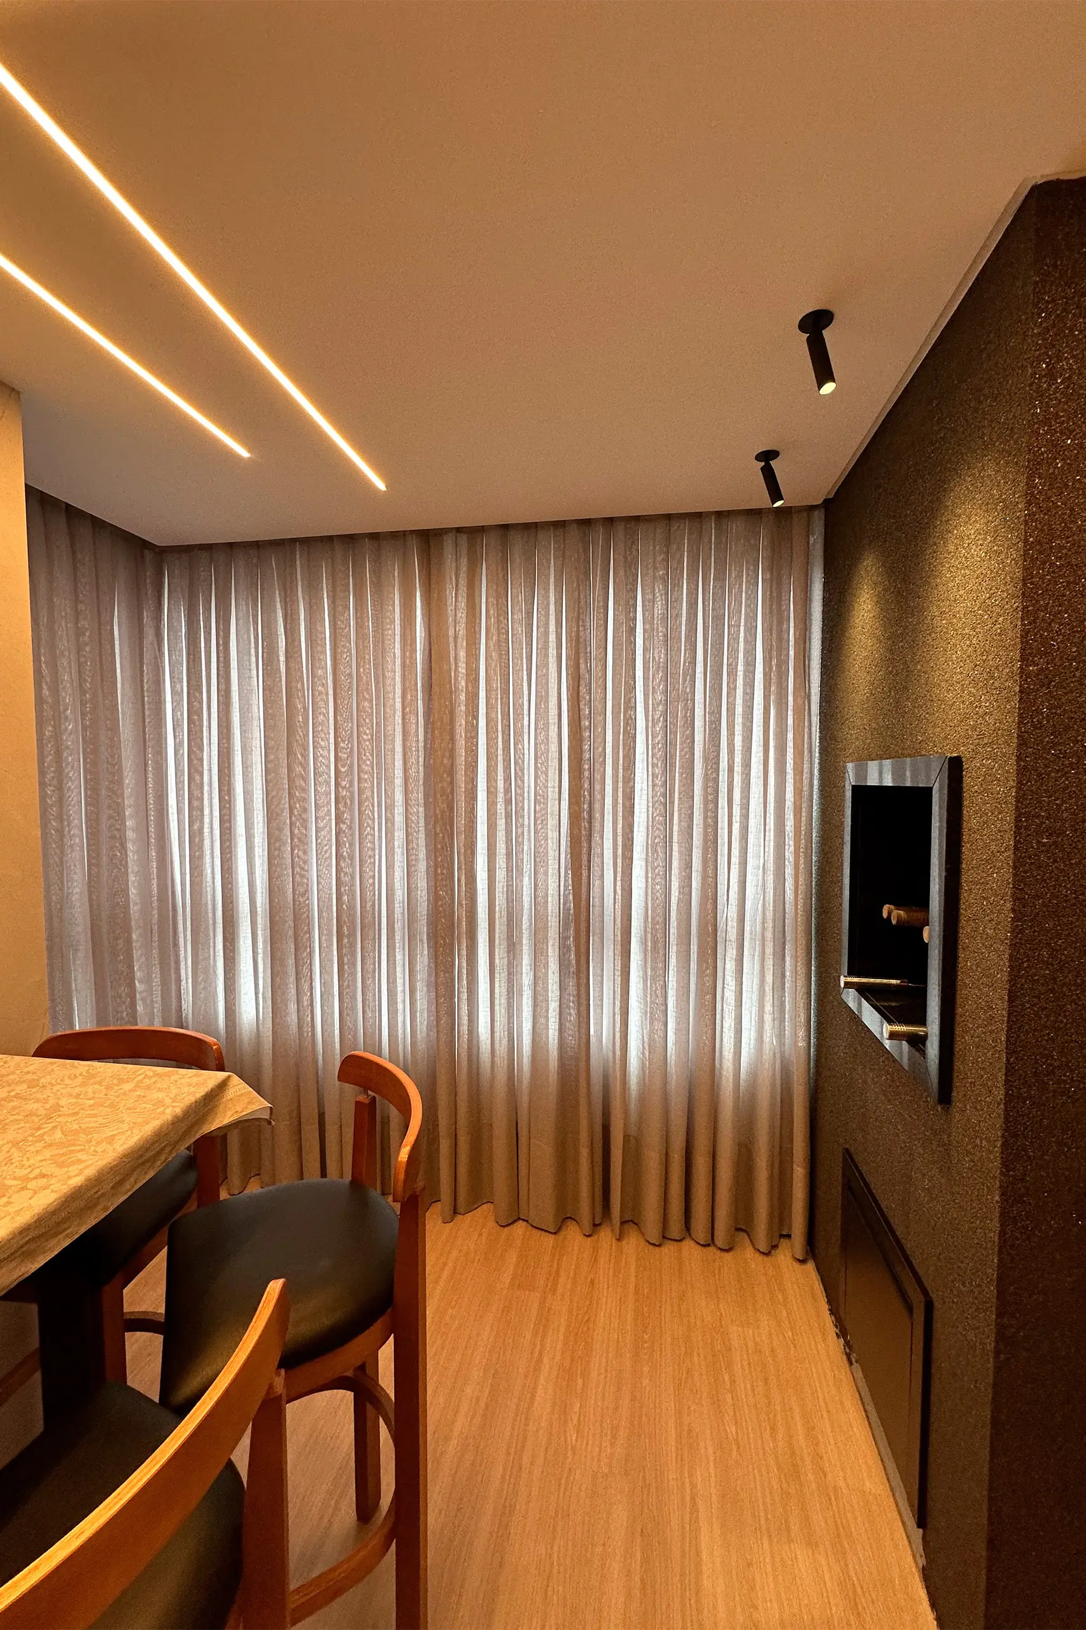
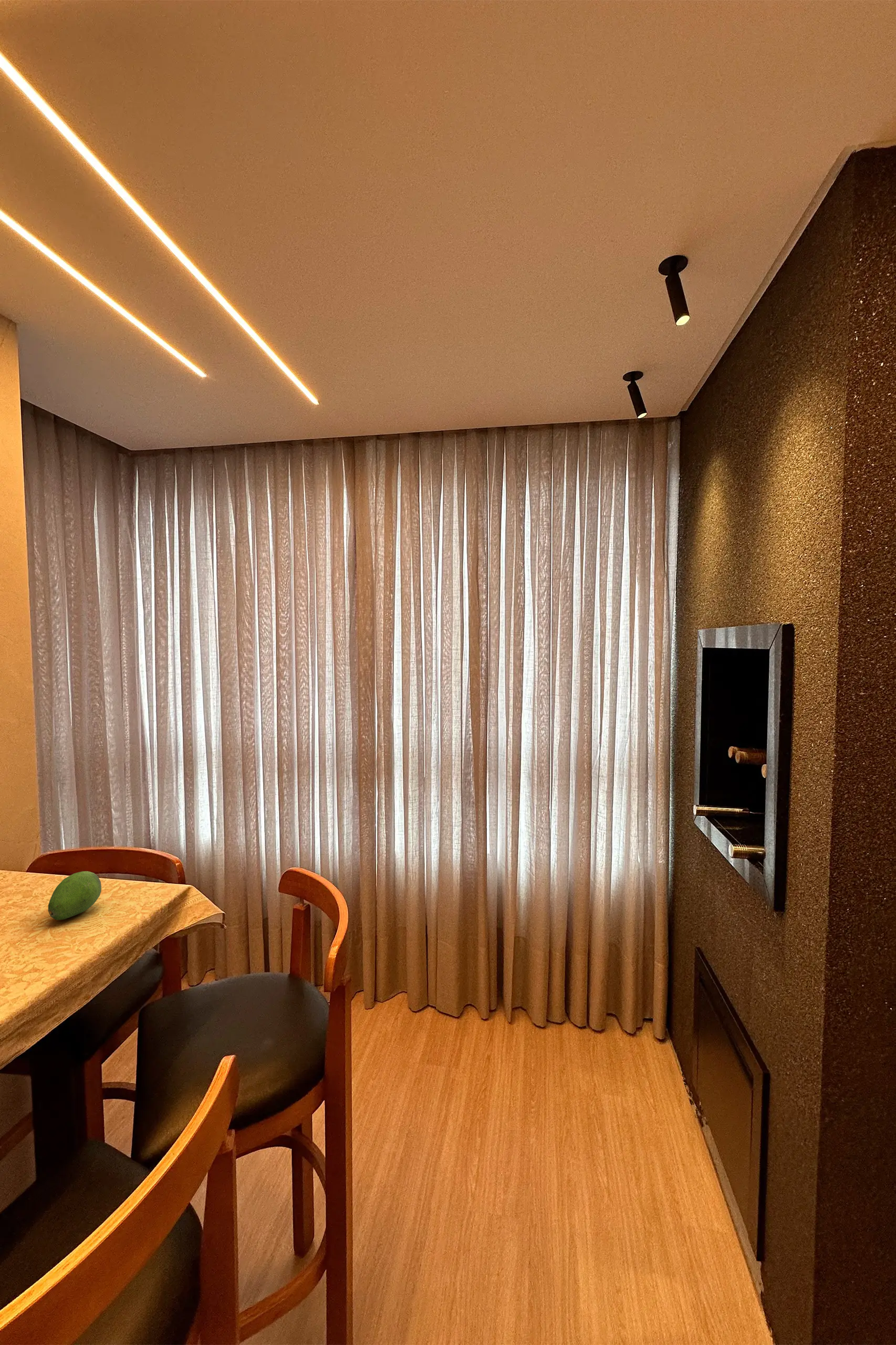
+ fruit (76, 895)
